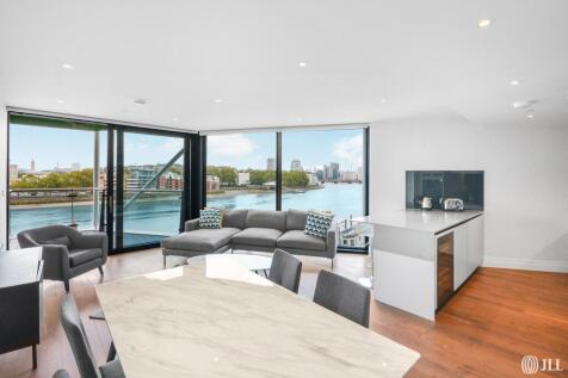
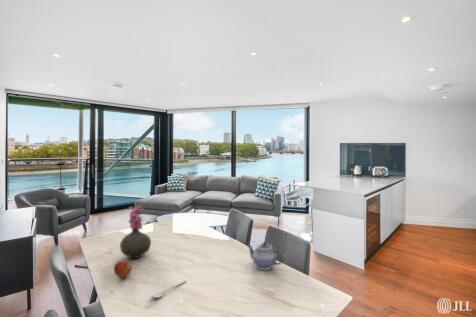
+ vase (135, 231)
+ fruit (123, 269)
+ spoon (169, 287)
+ teapot (264, 254)
